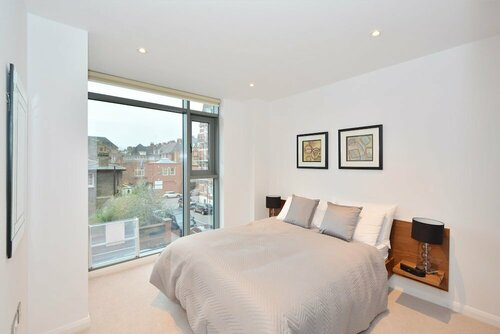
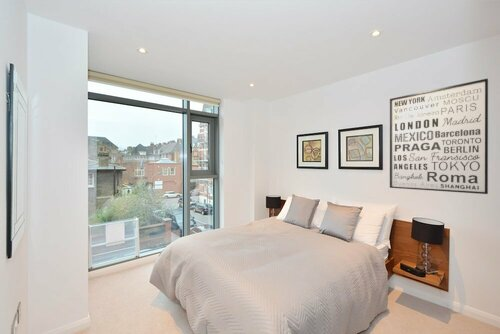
+ wall art (432, 140)
